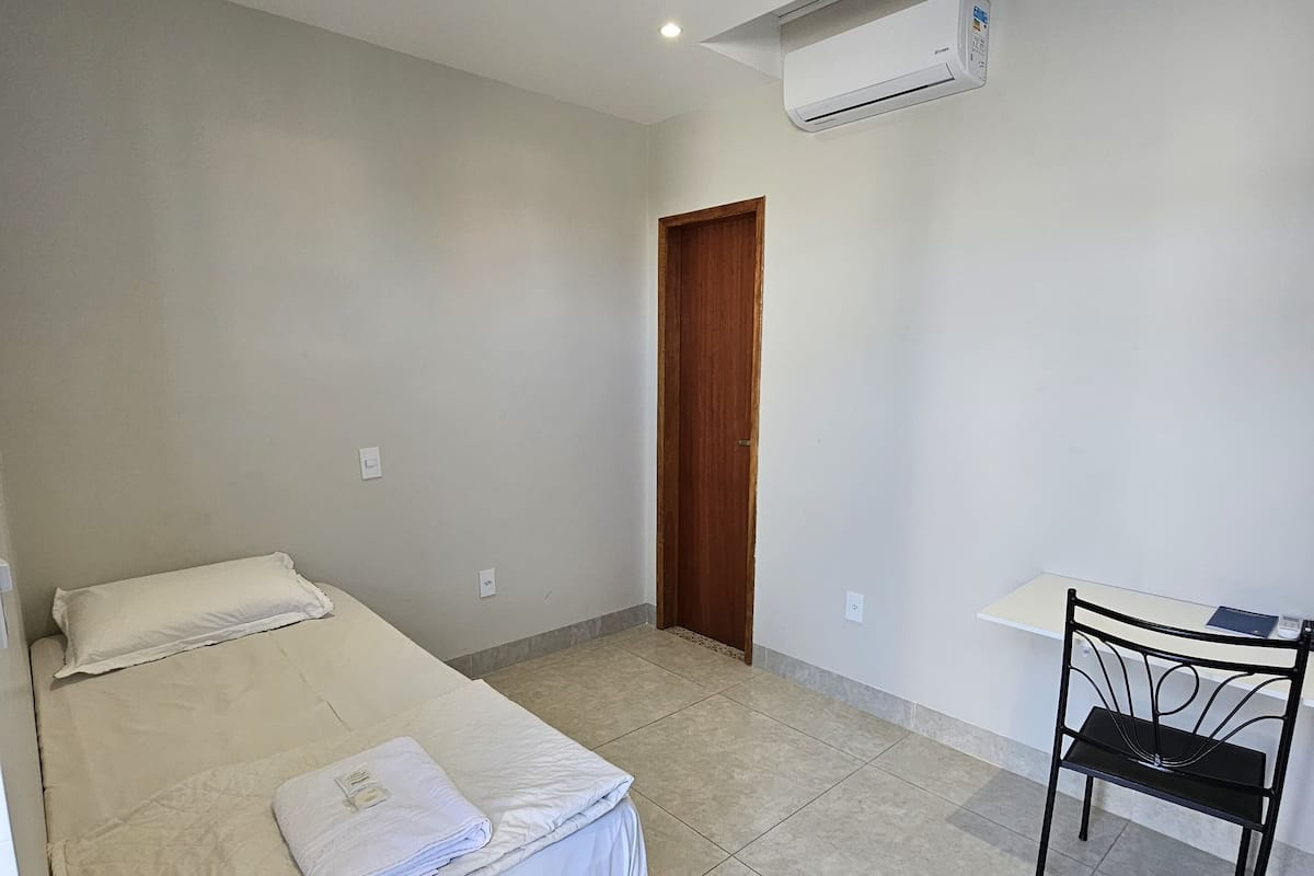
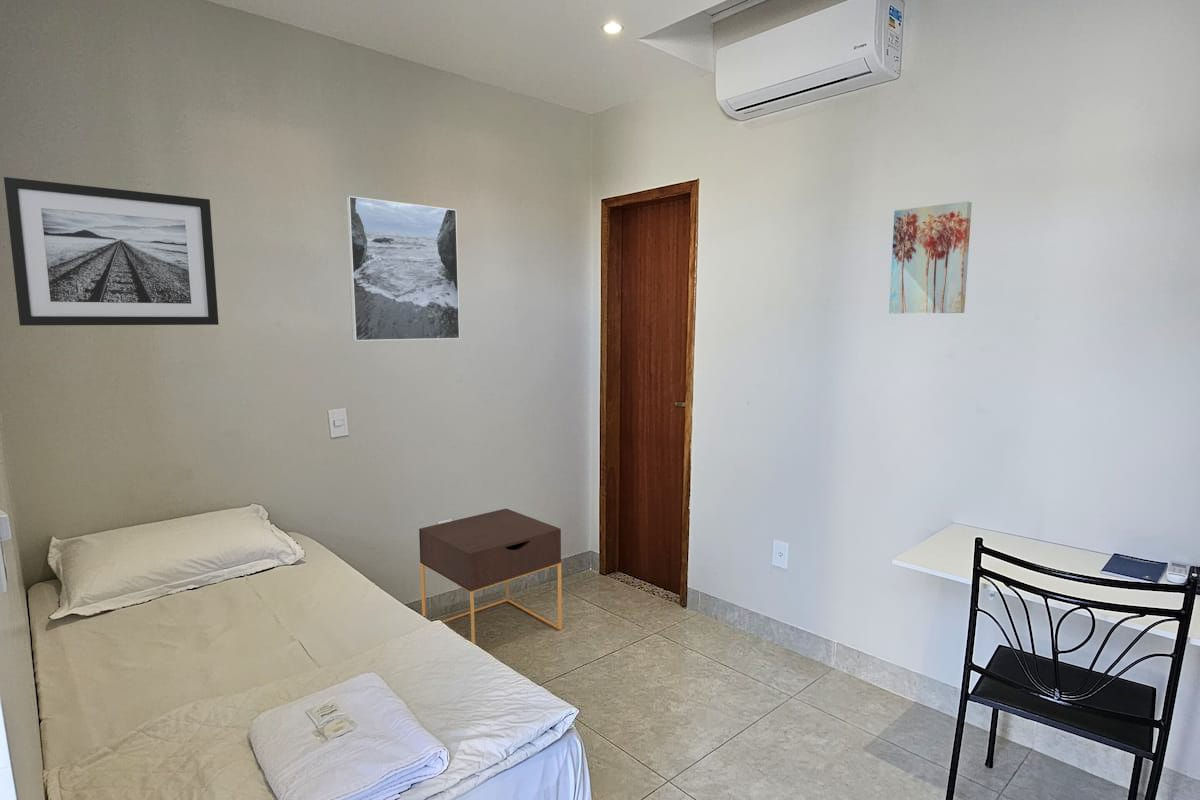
+ wall art (928, 260)
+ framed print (406, 272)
+ wall art (121, 258)
+ nightstand (491, 579)
